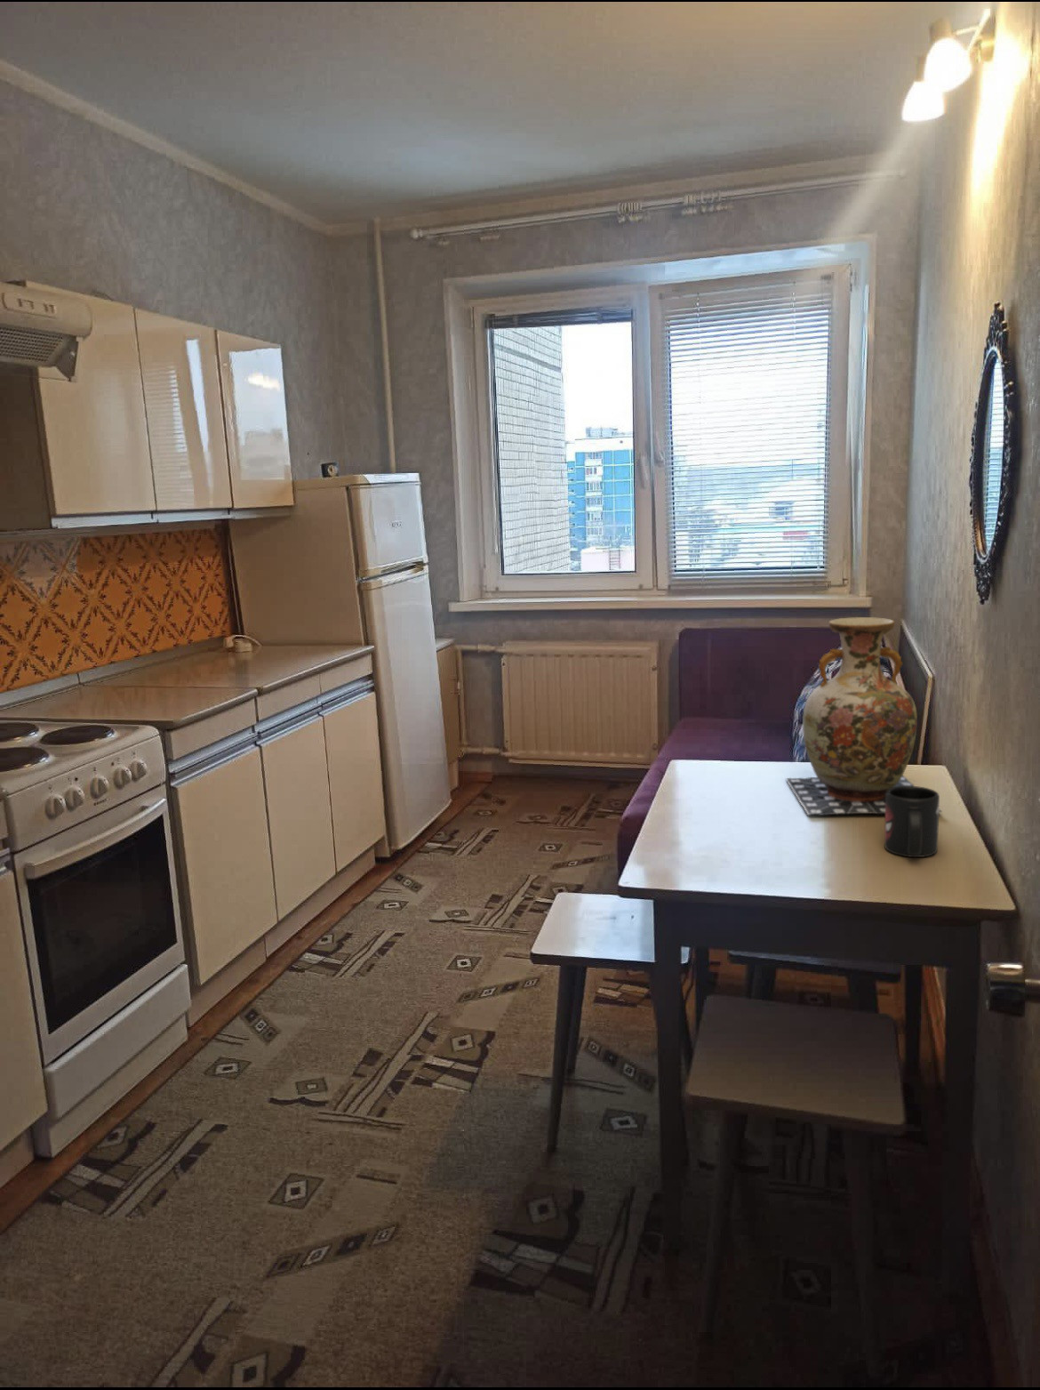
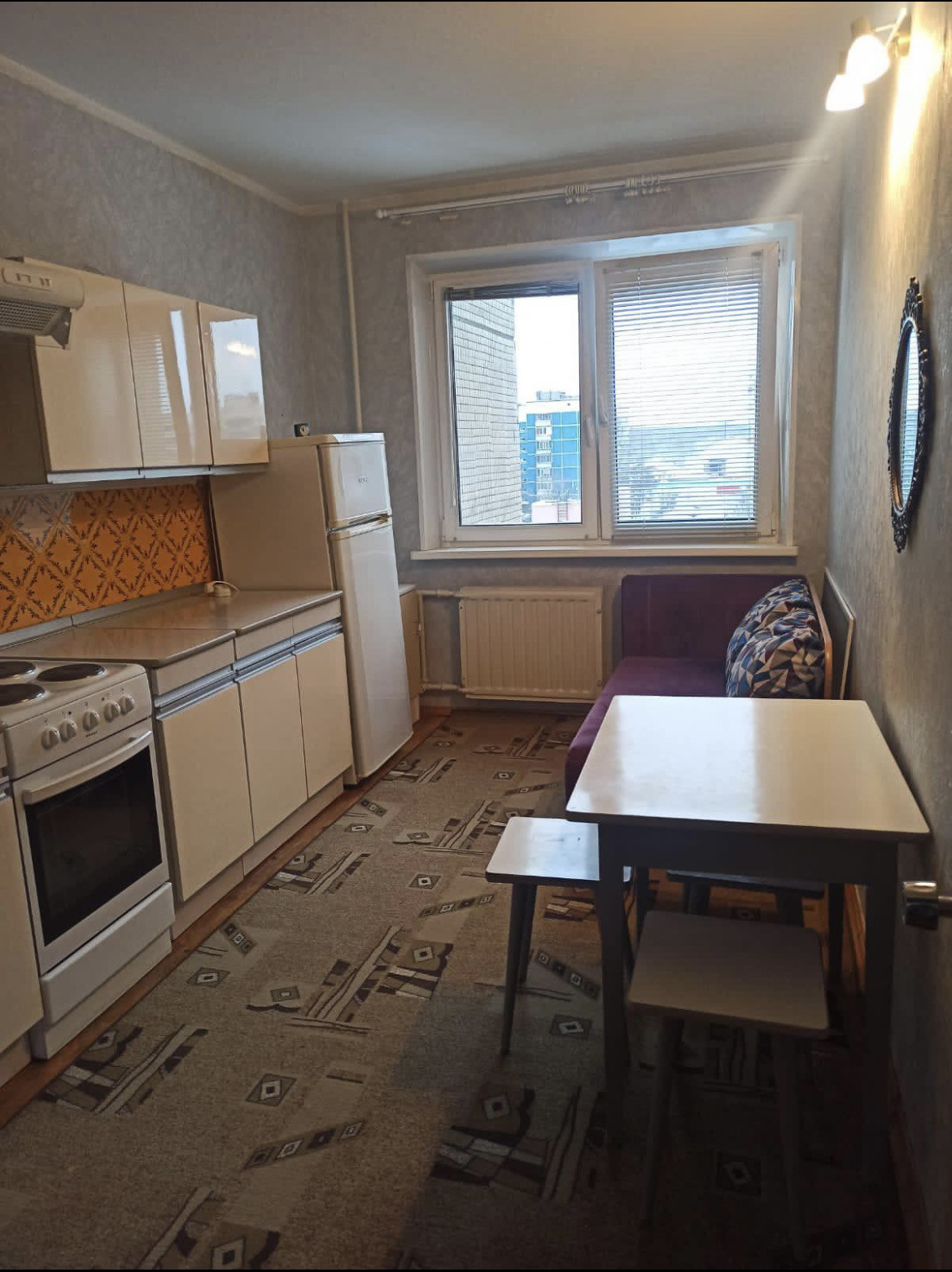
- mug (912, 824)
- vase (860, 709)
